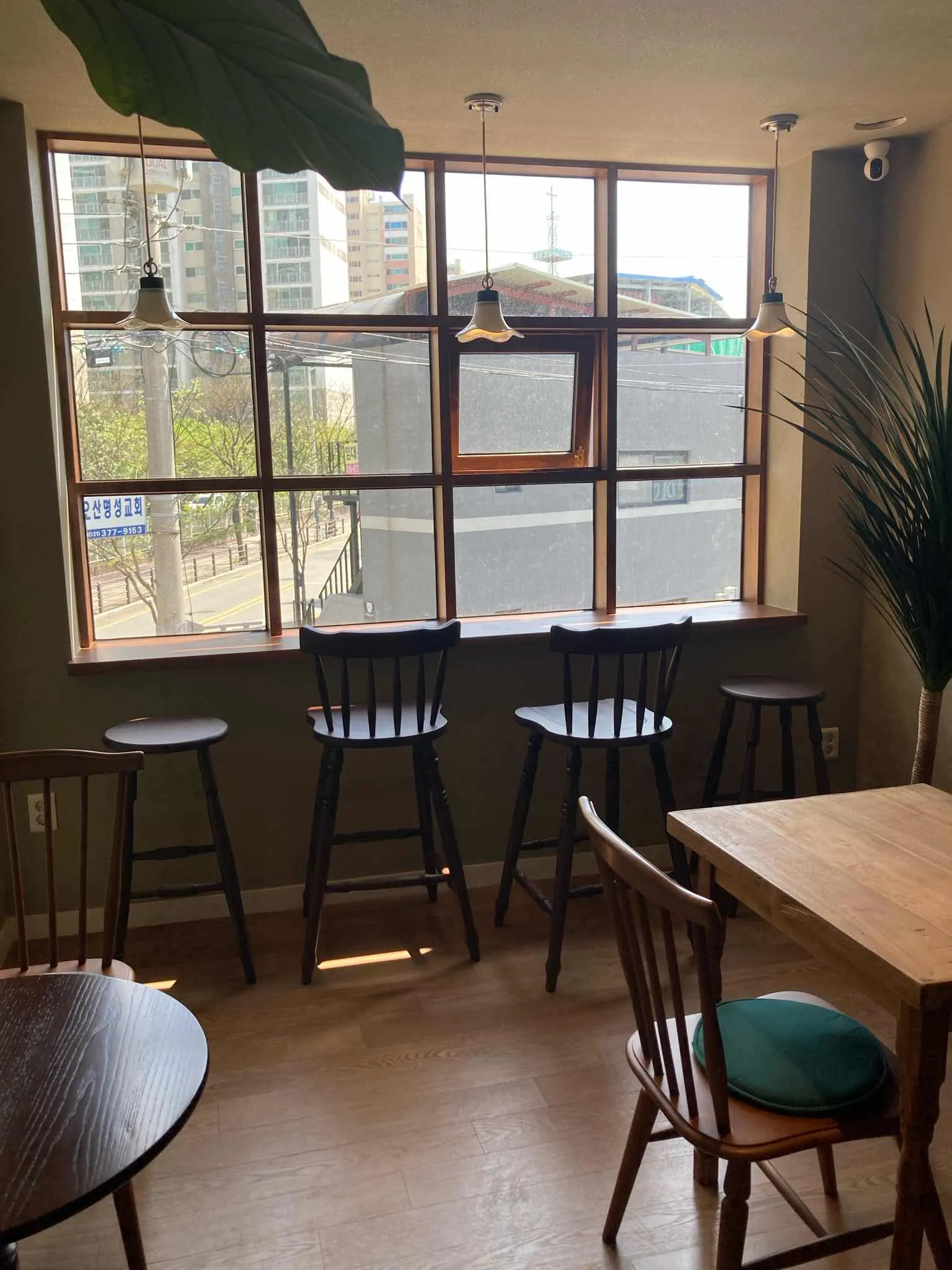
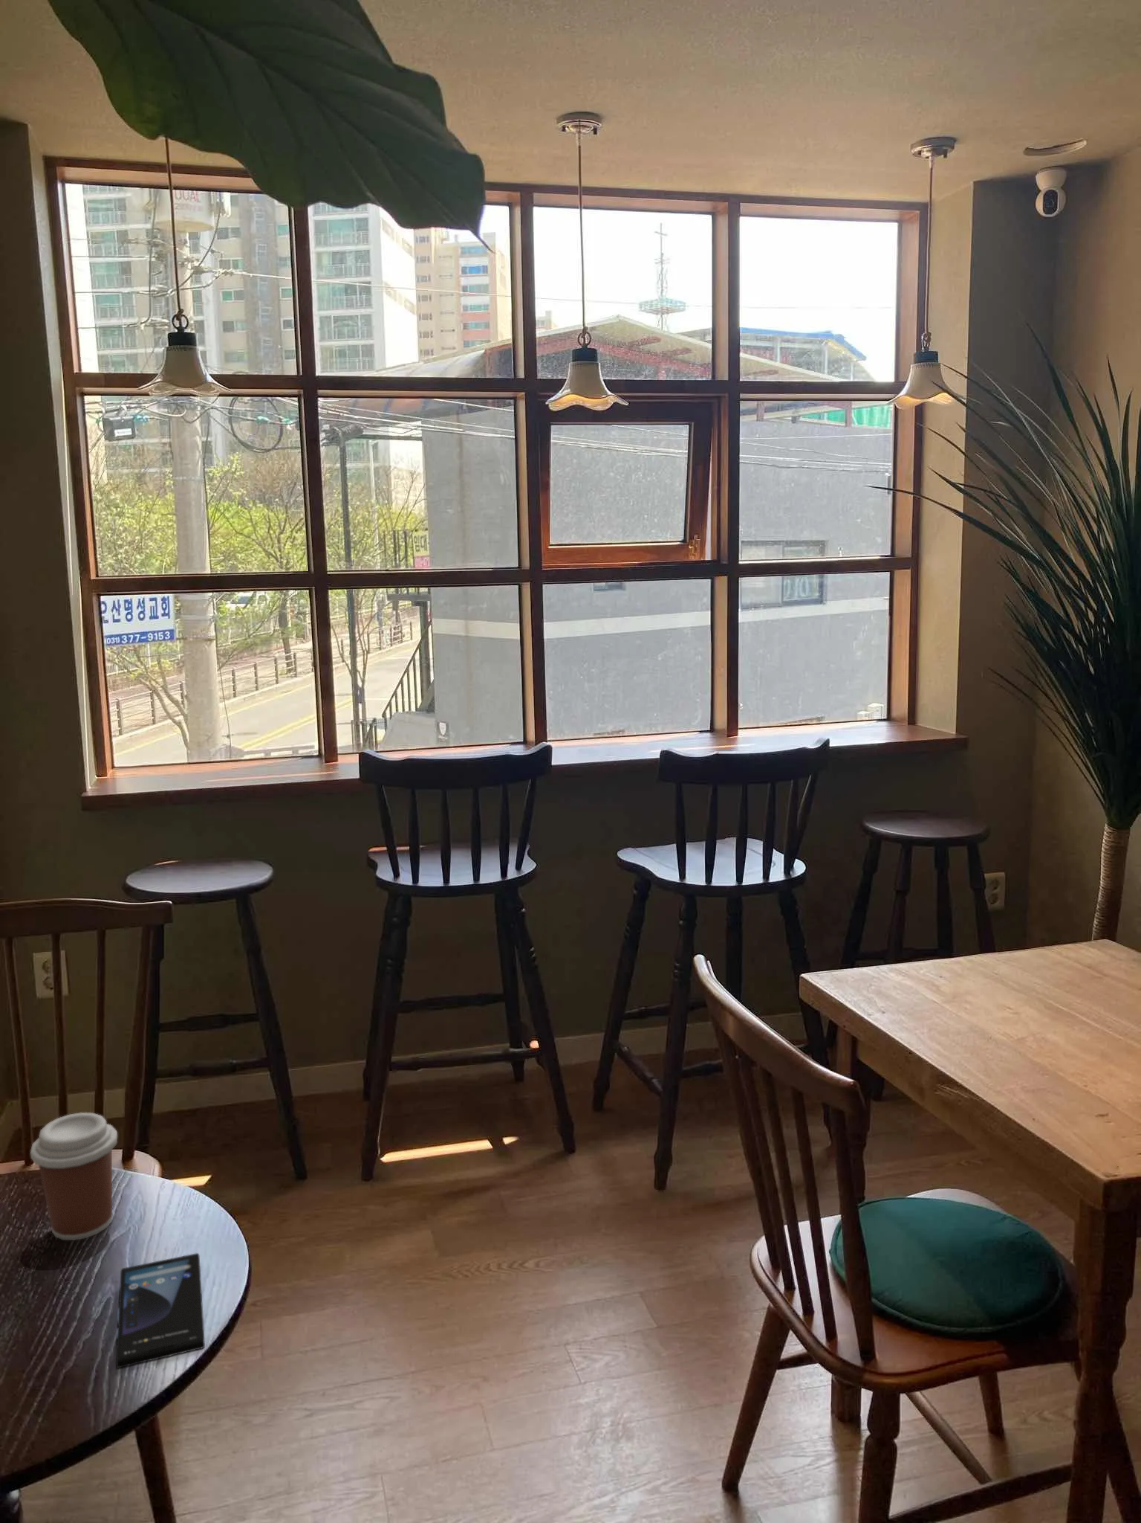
+ smartphone (159, 1307)
+ coffee cup (77, 1175)
